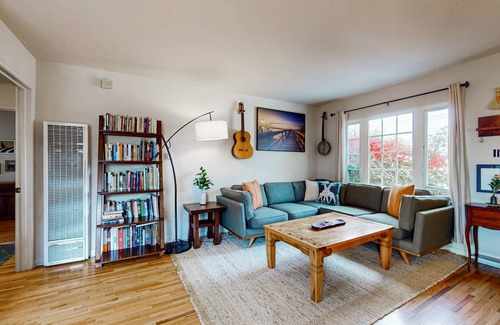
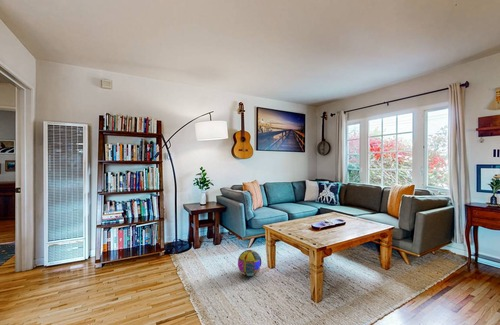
+ ball (249, 262)
